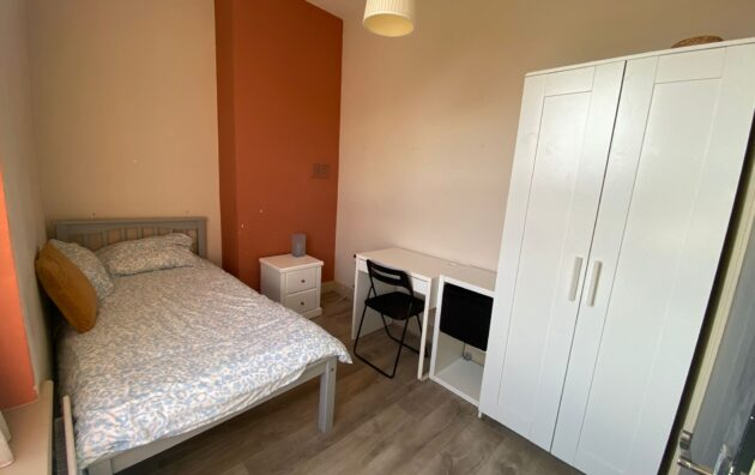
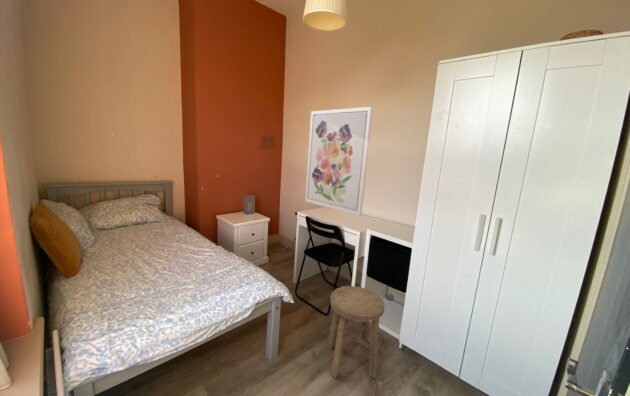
+ wall art (335, 160)
+ stool (354, 330)
